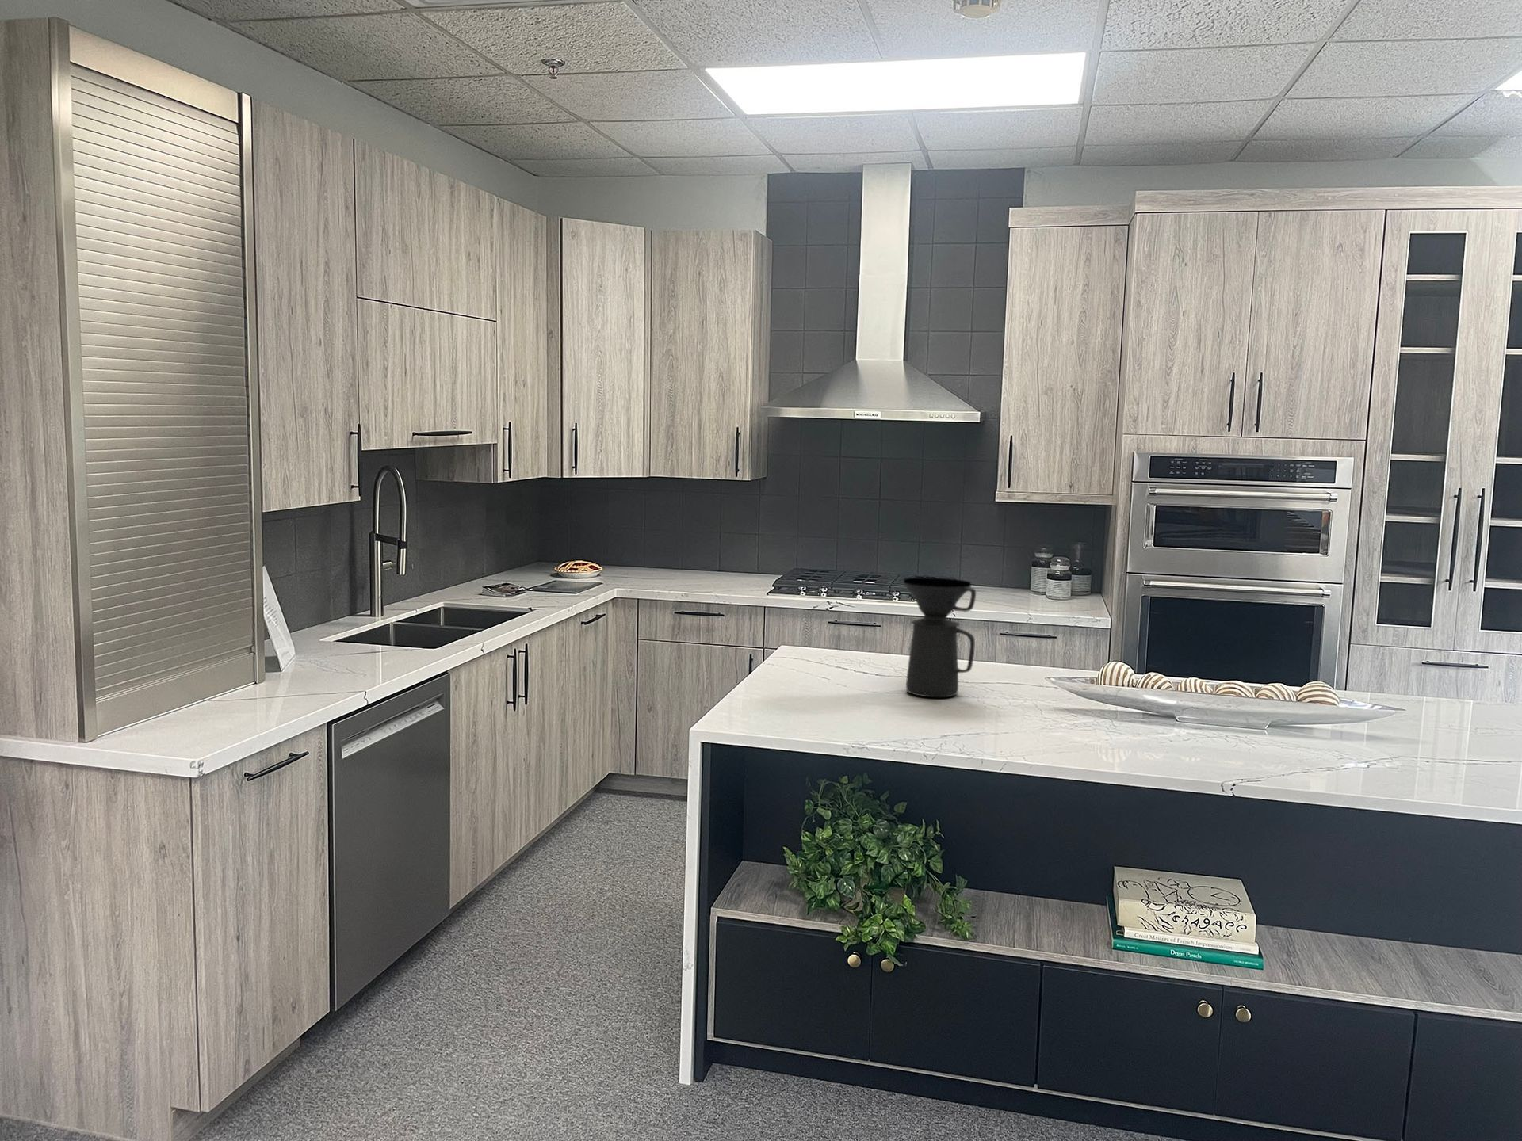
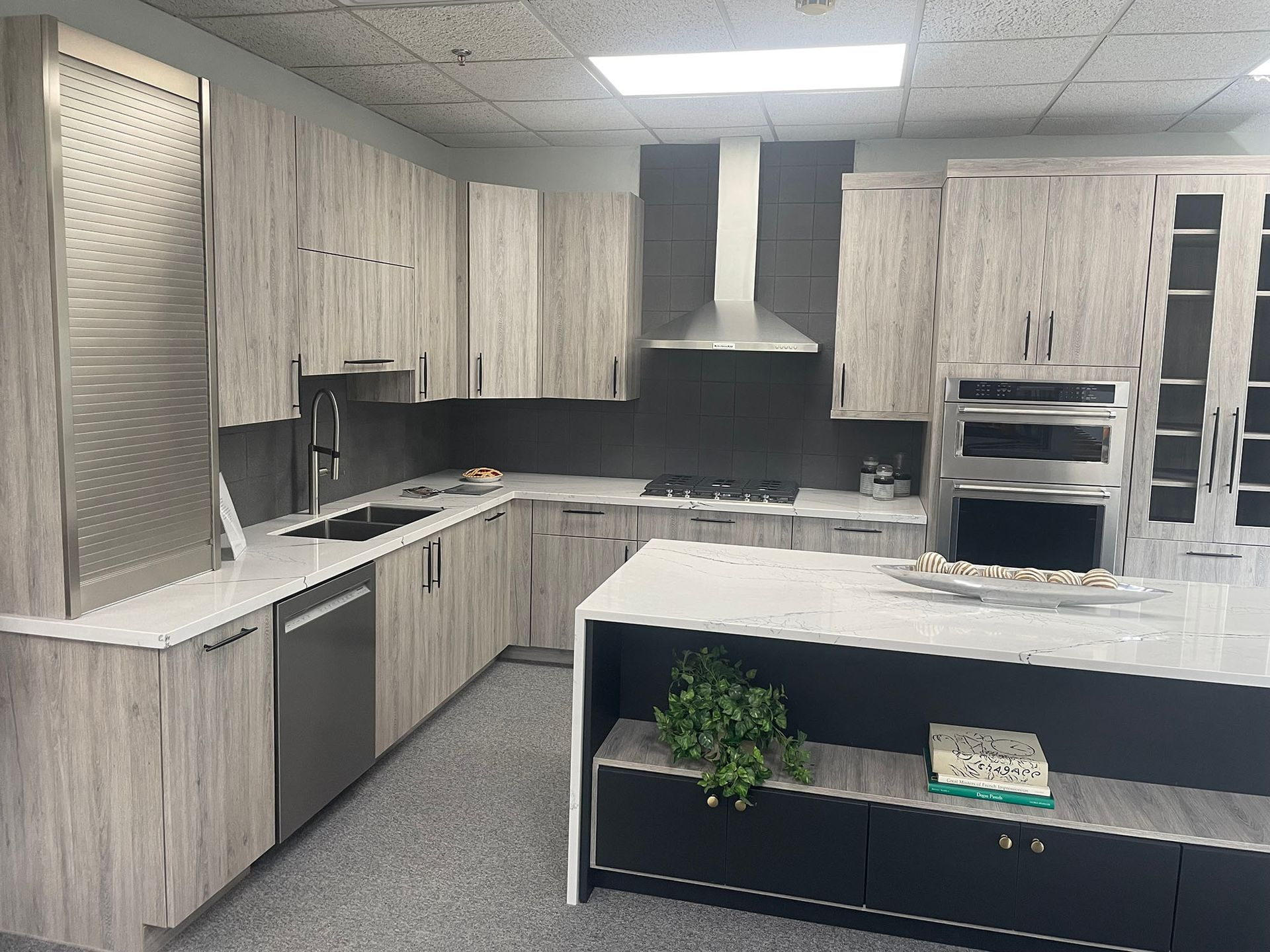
- coffee maker (934, 638)
